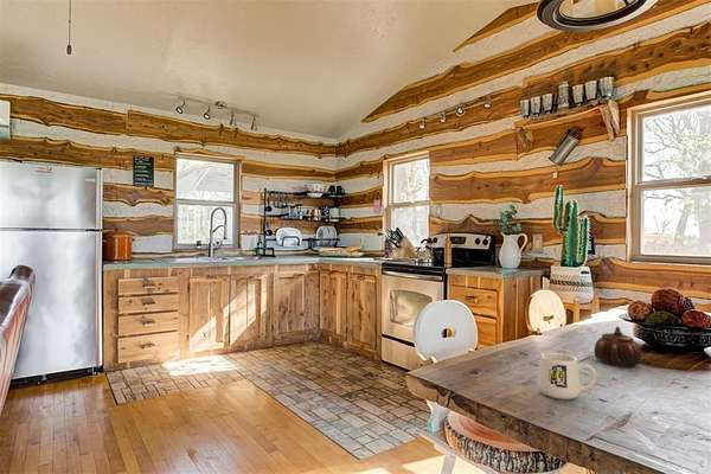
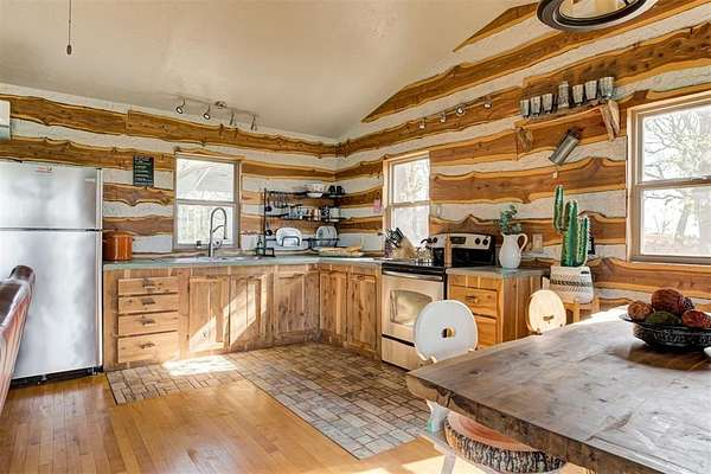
- mug (565, 376)
- teapot (616, 345)
